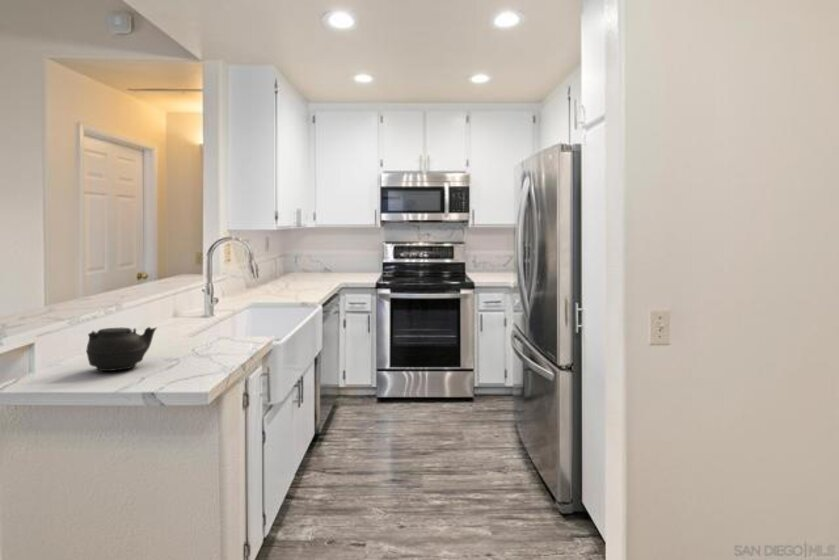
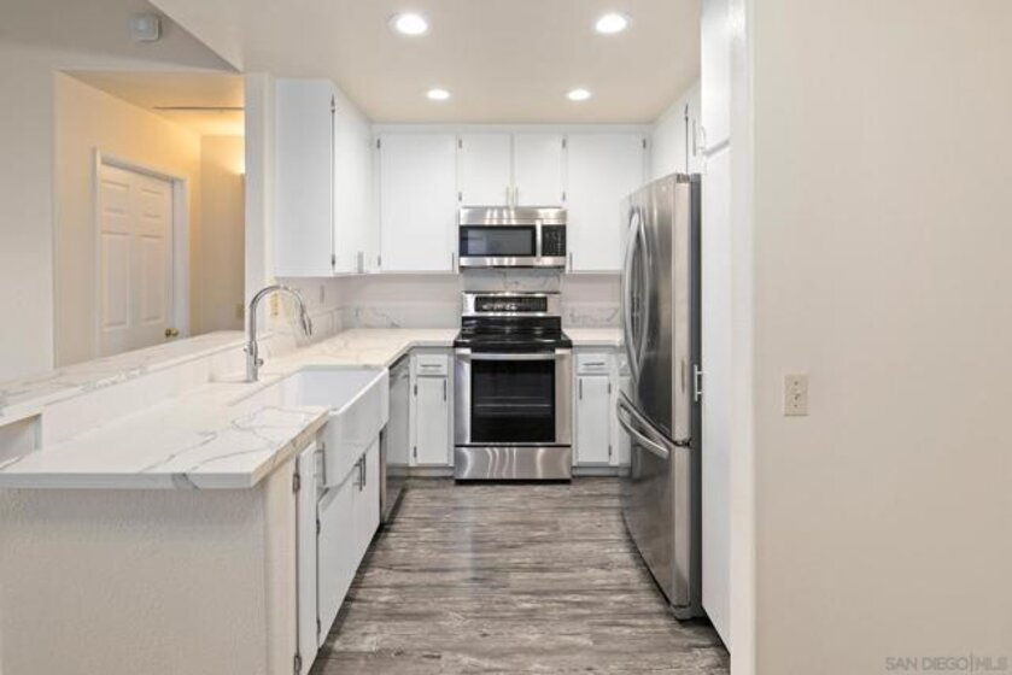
- teapot (122, 348)
